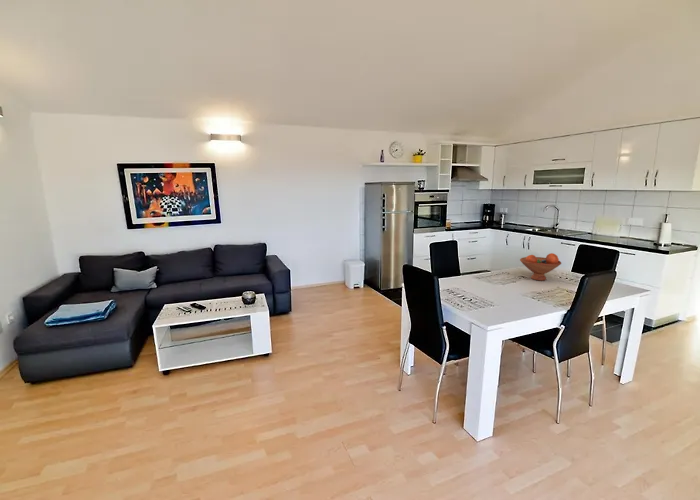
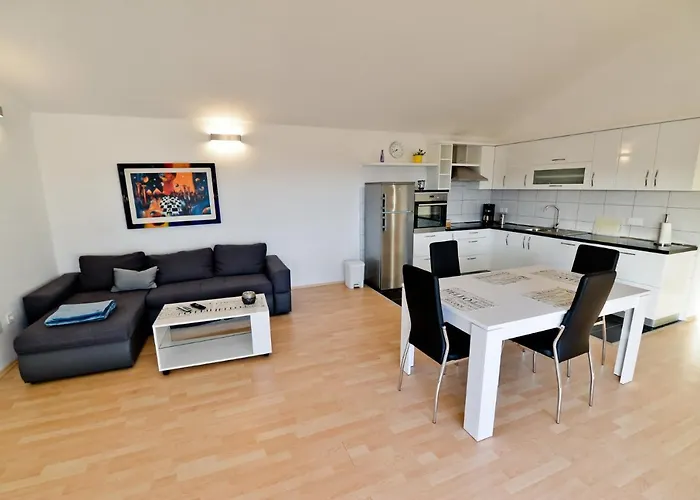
- fruit bowl (539, 266)
